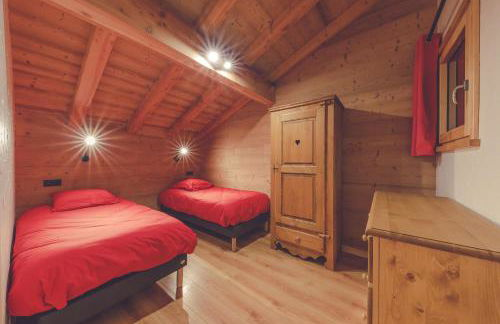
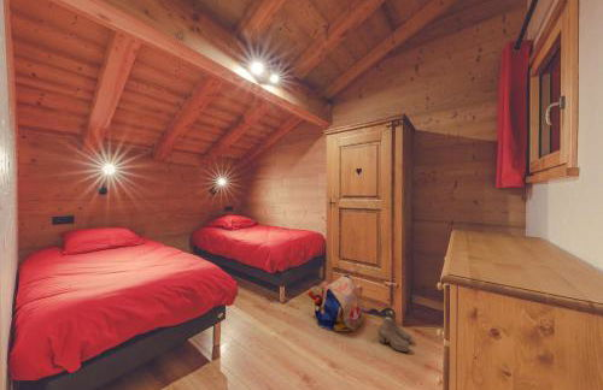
+ backpack (336, 301)
+ boots (394, 327)
